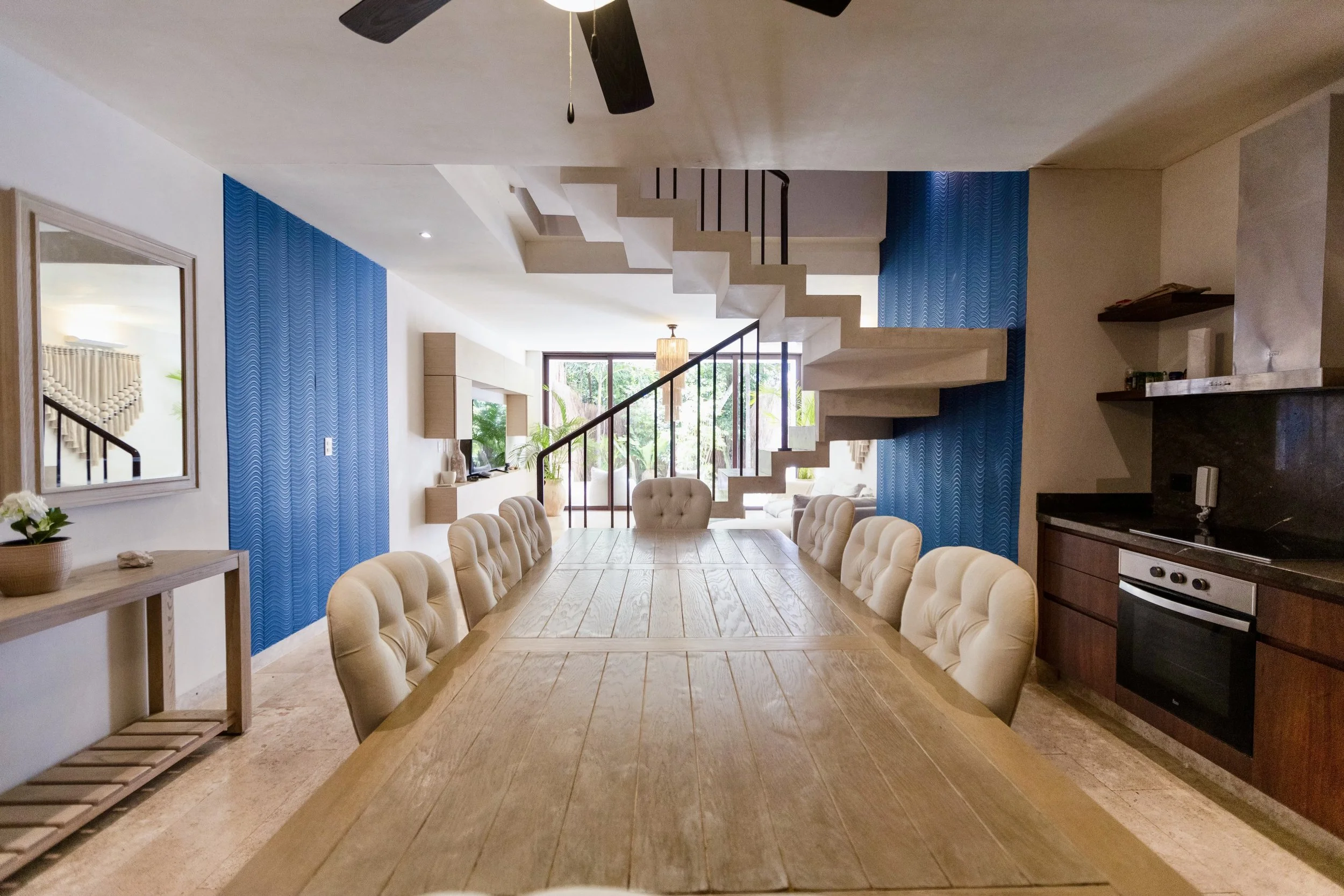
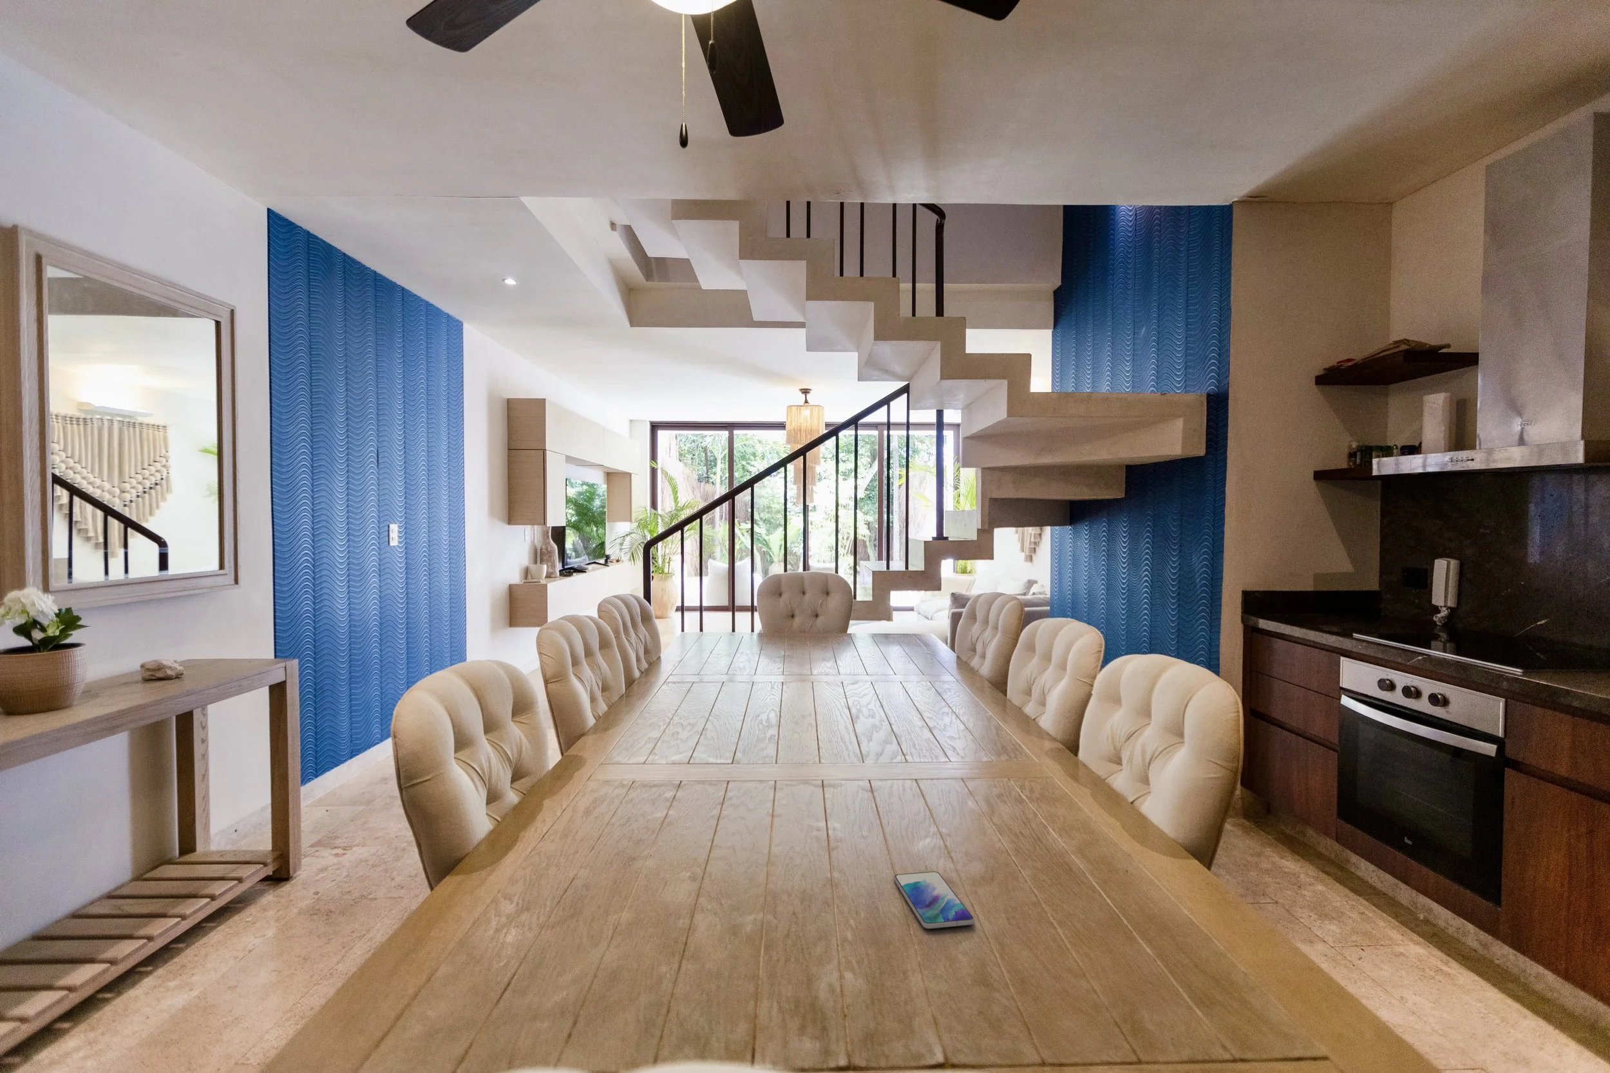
+ smartphone (931, 898)
